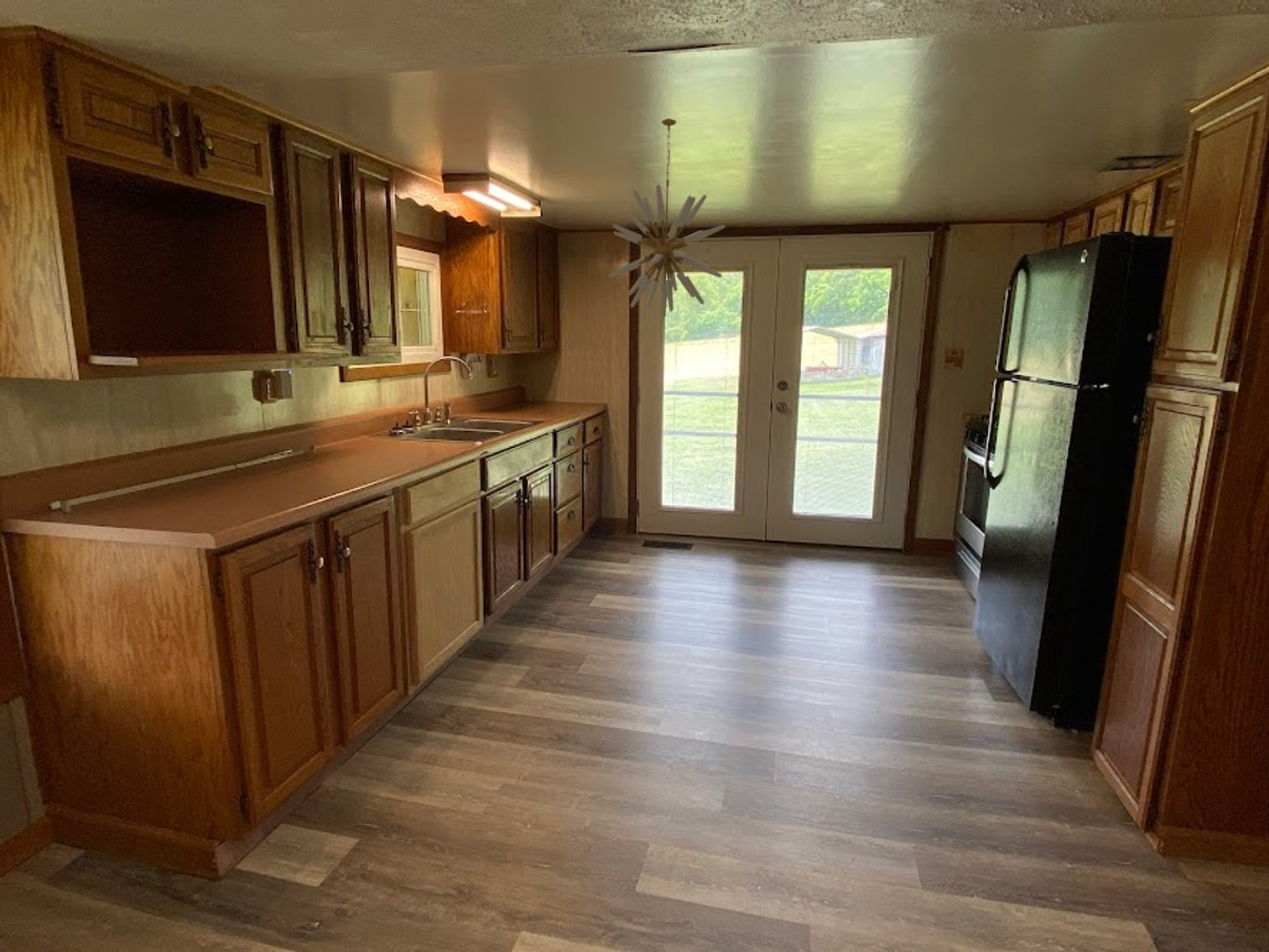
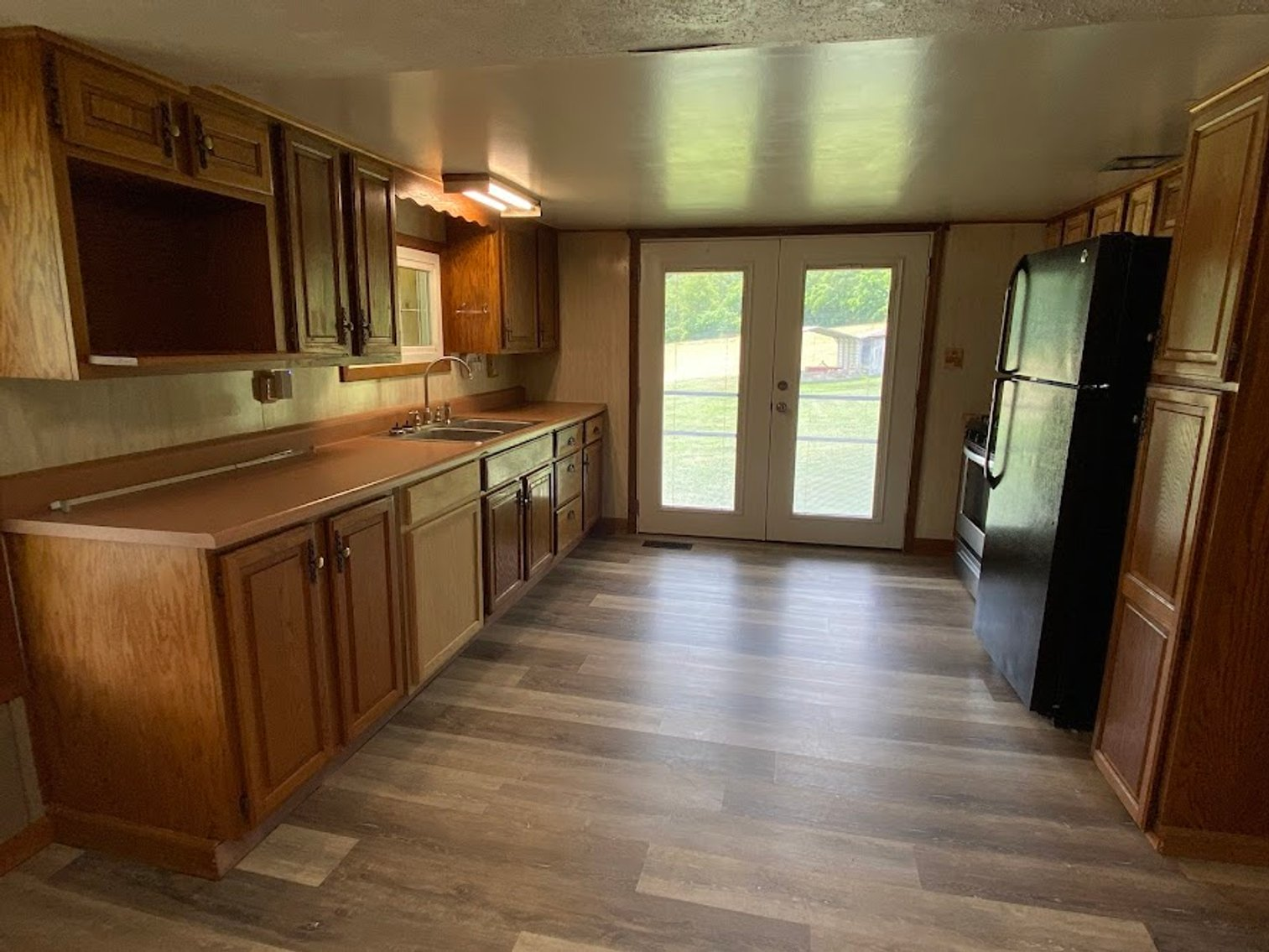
- chandelier (667, 221)
